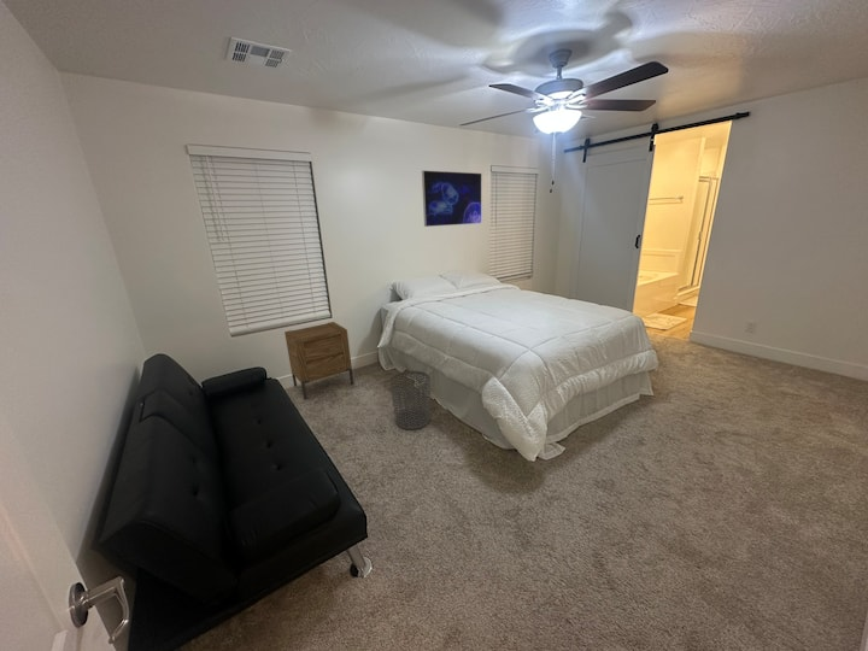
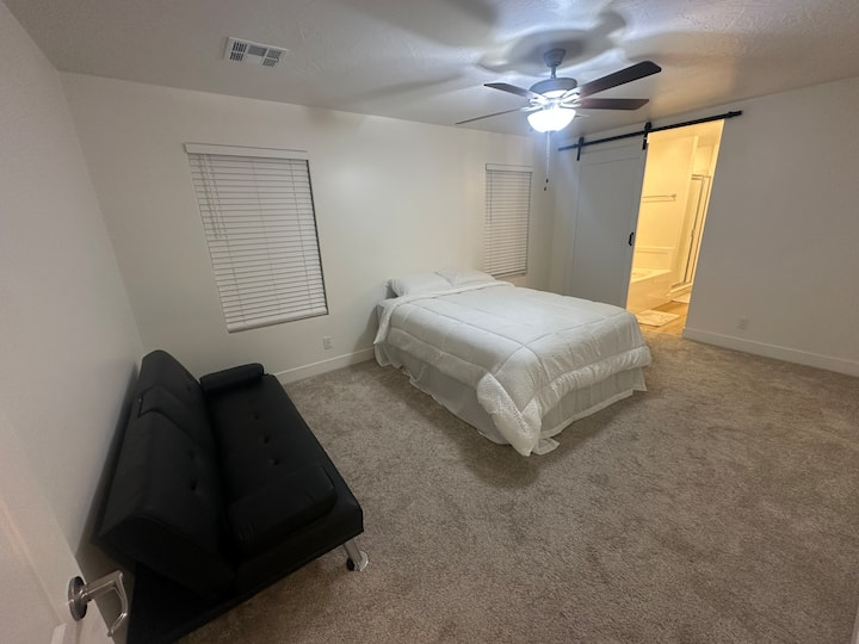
- nightstand (319, 358)
- waste bin (411, 399)
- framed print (453, 199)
